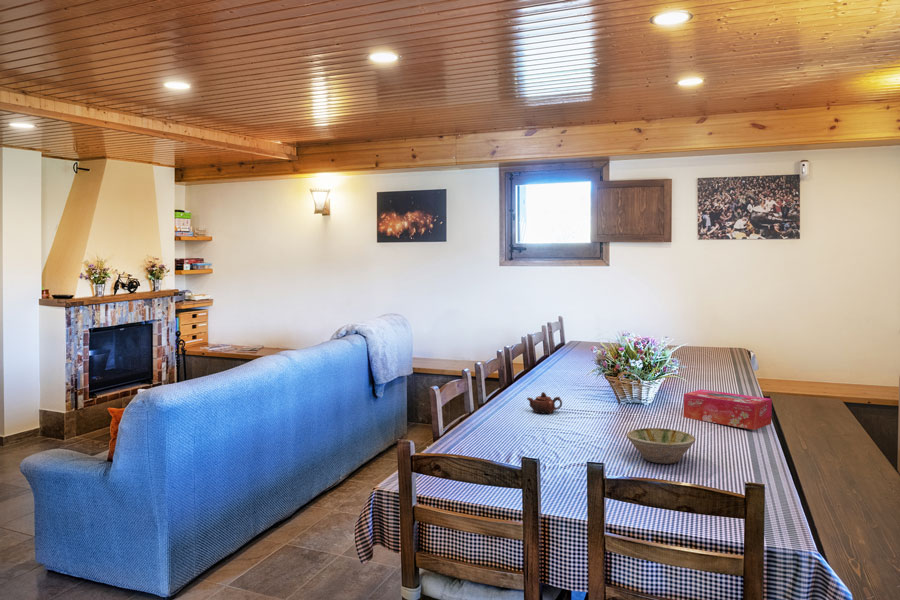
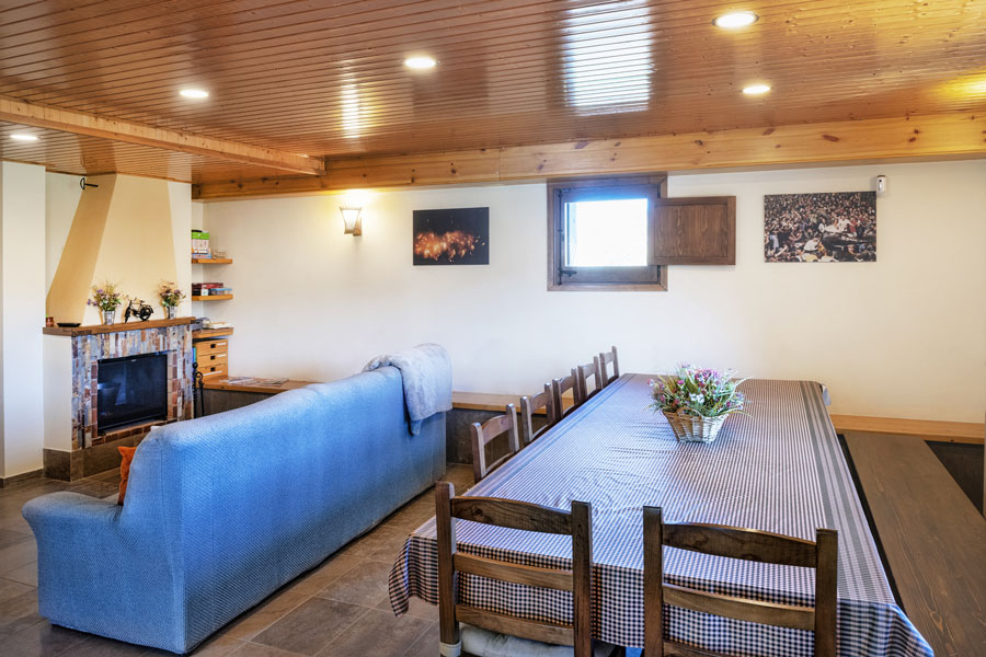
- bowl (660, 446)
- tissue box (726, 408)
- teapot (544, 402)
